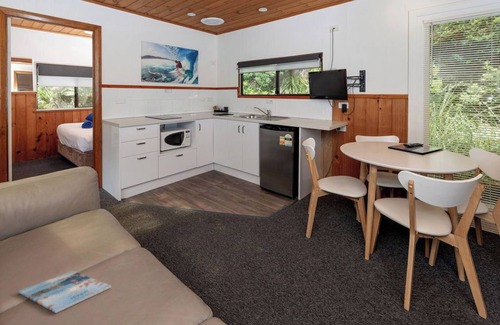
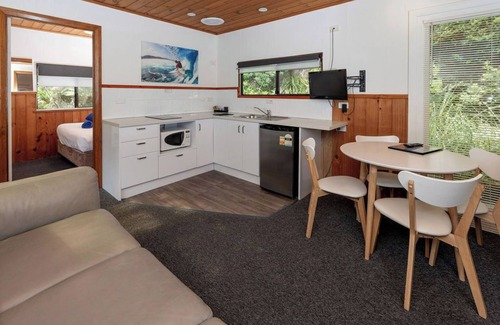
- magazine (65, 289)
